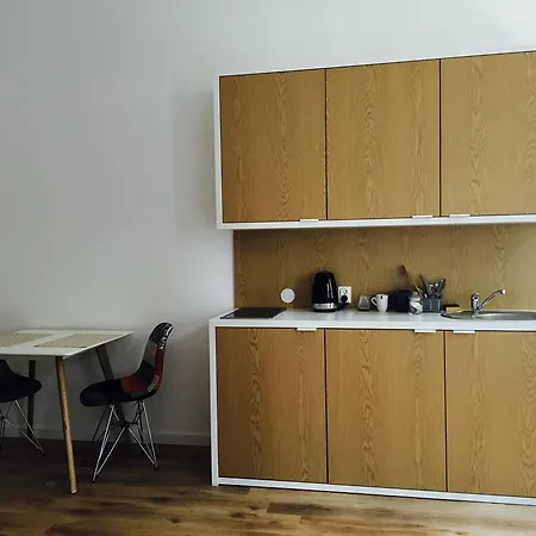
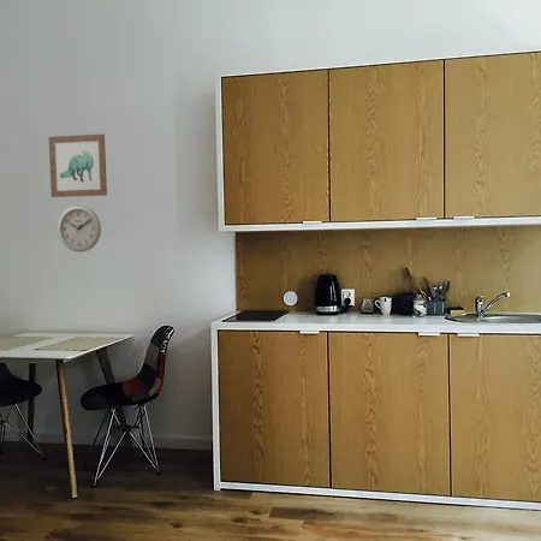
+ wall clock (78, 228)
+ wall art (77, 166)
